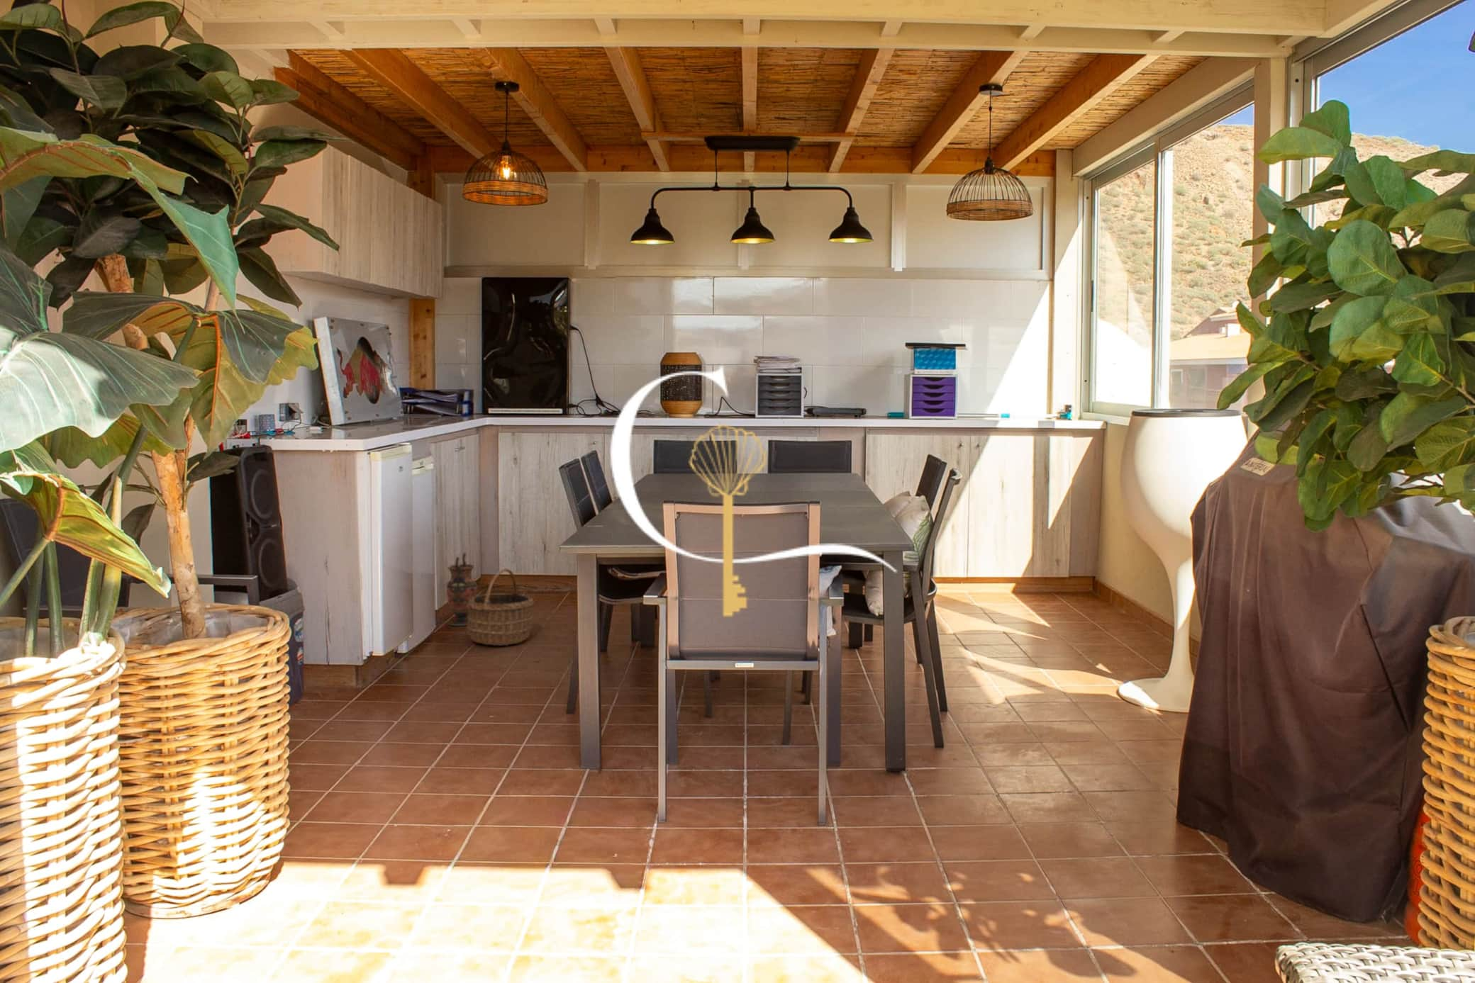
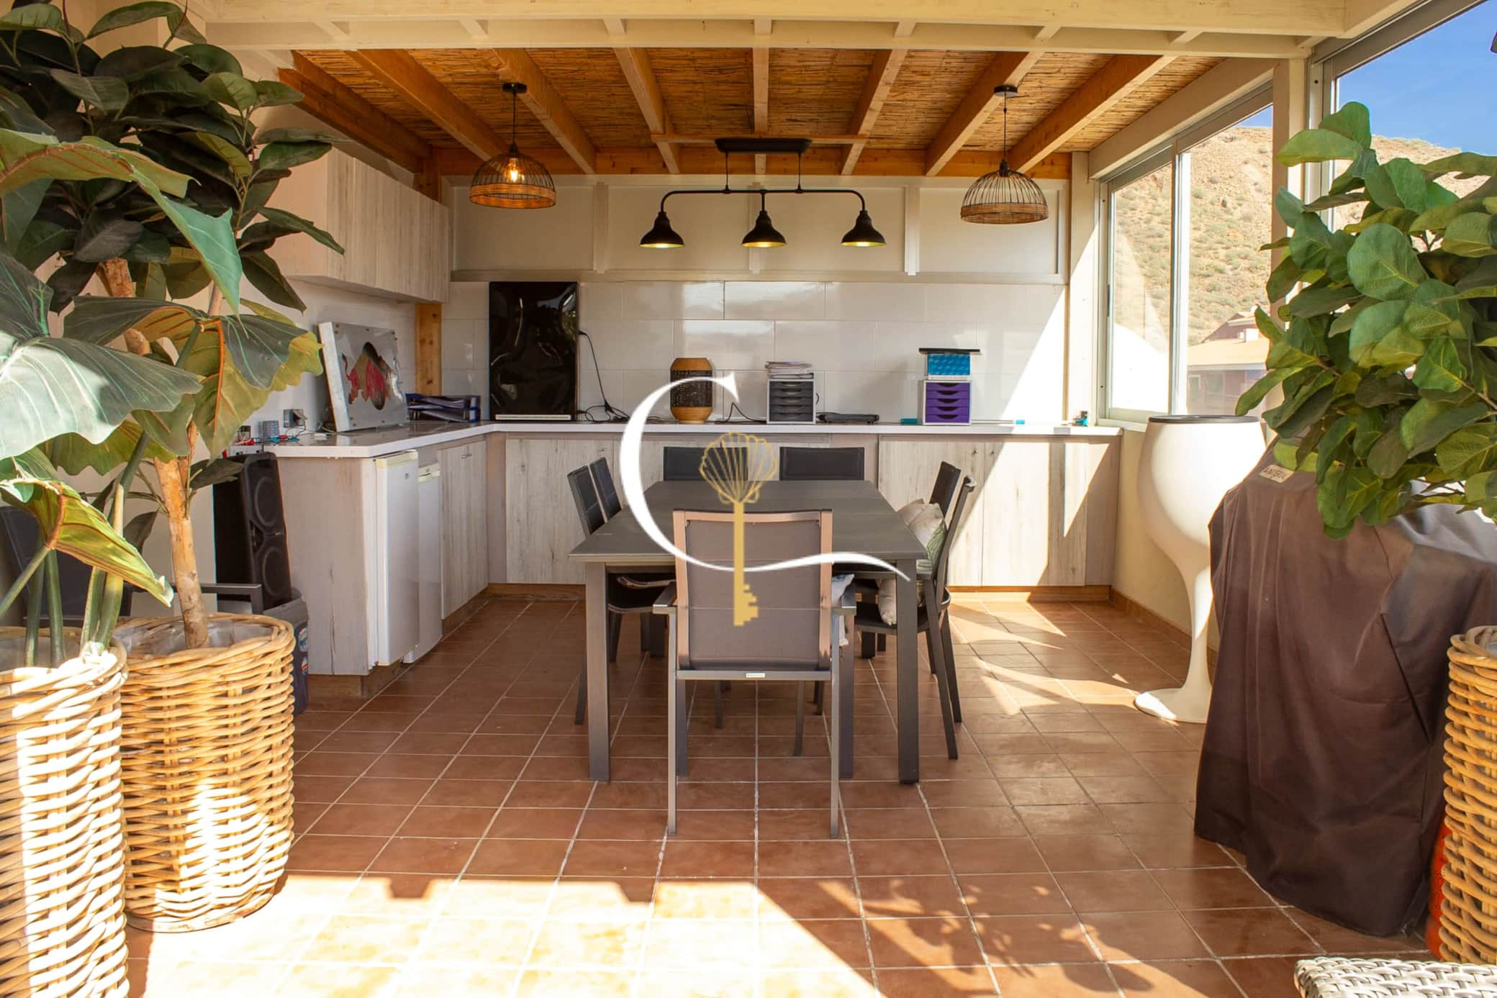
- wicker basket (500, 605)
- vase (461, 589)
